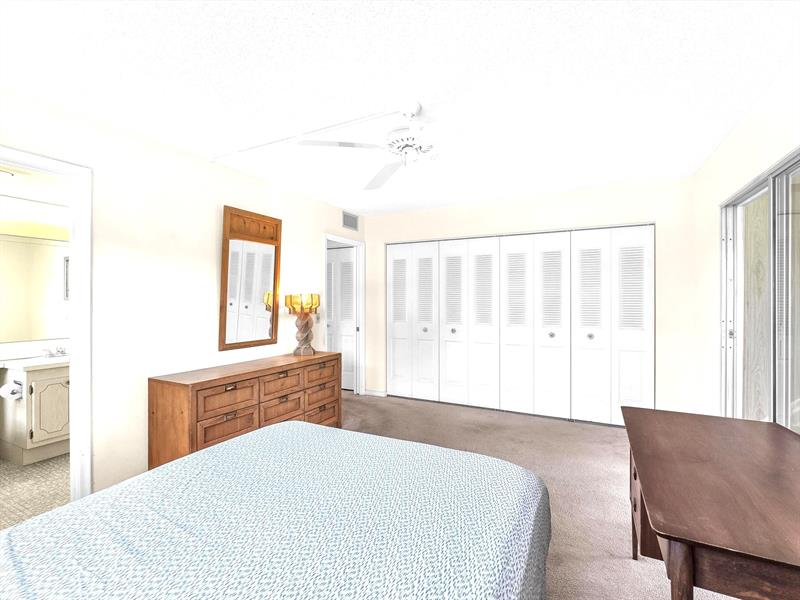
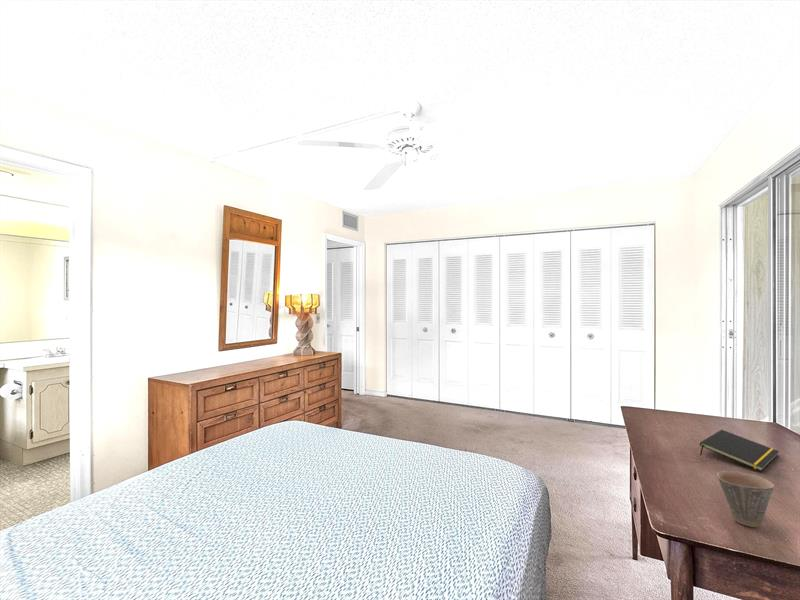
+ notepad (739, 448)
+ cup (744, 499)
